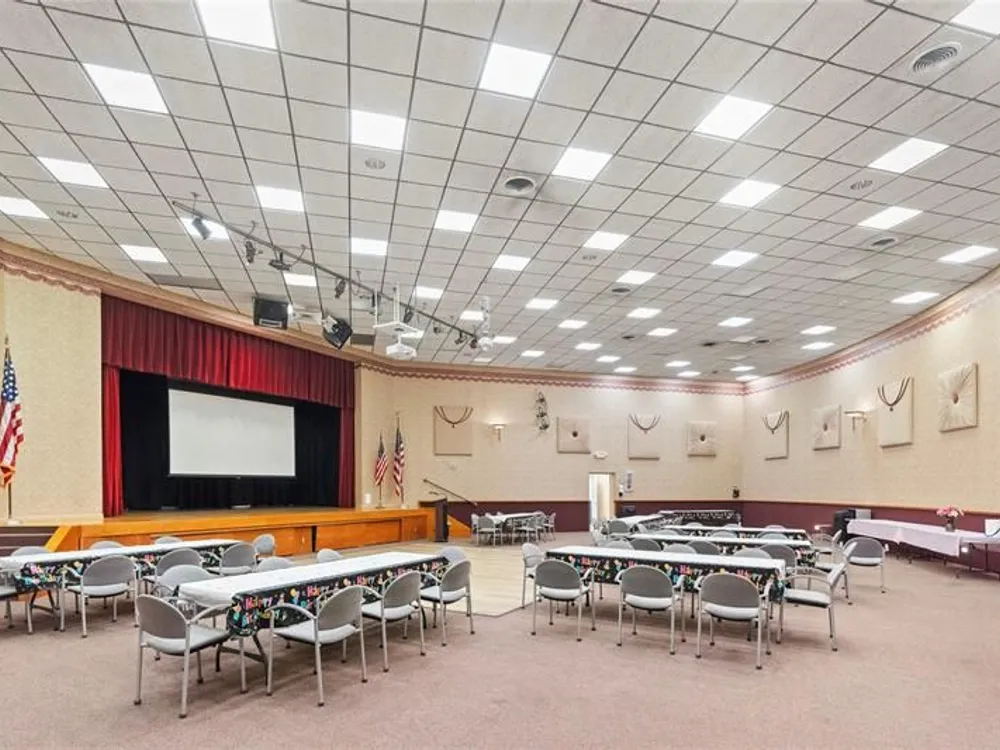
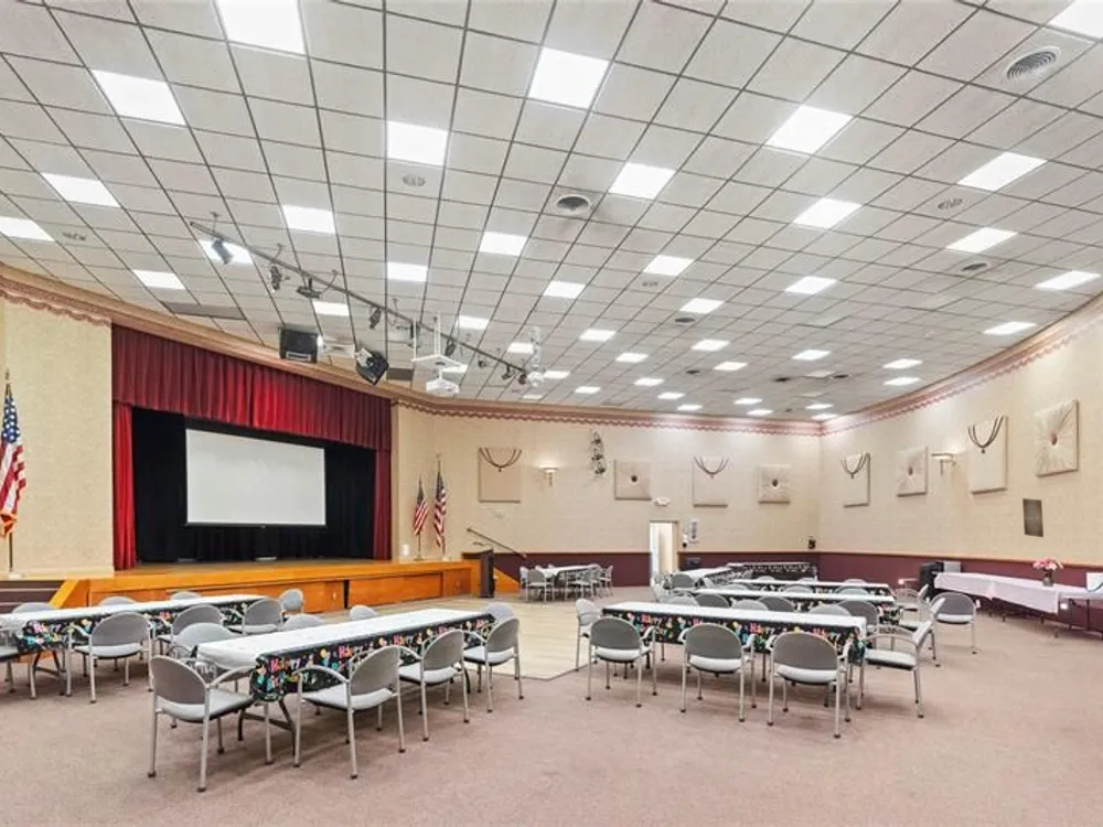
+ wall art (1032, 517)
